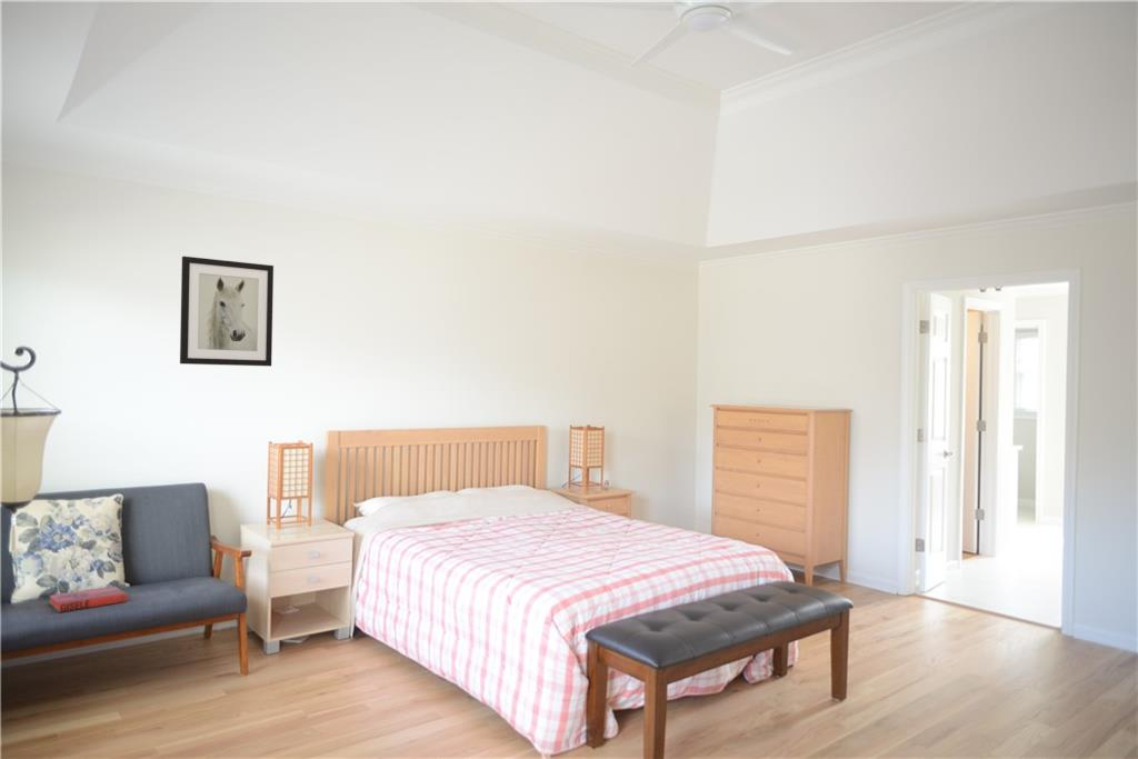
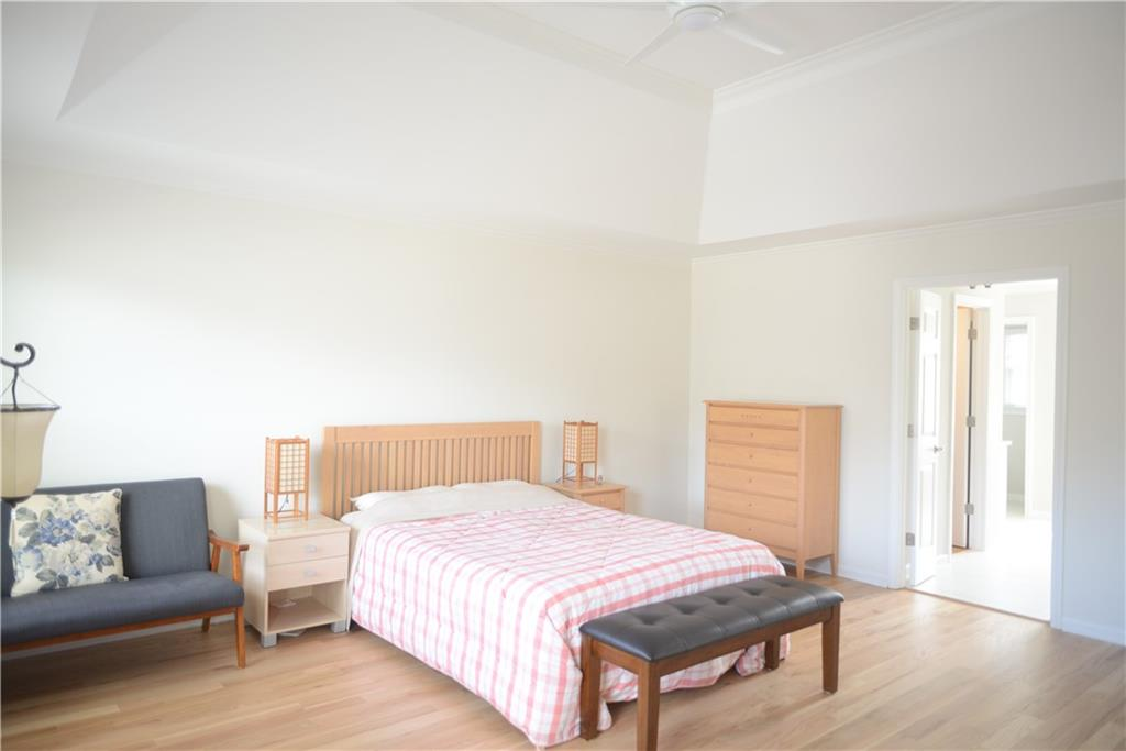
- hardback book (88, 598)
- wall art (228, 312)
